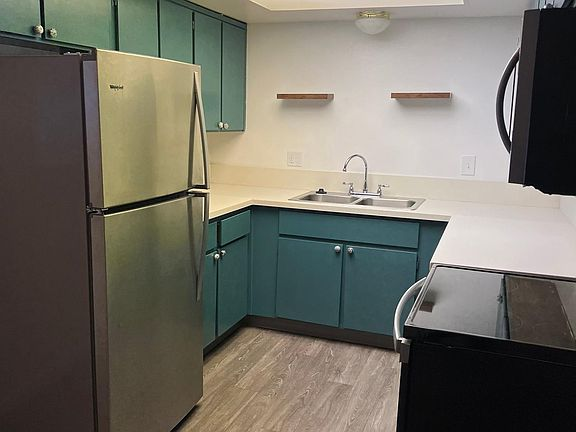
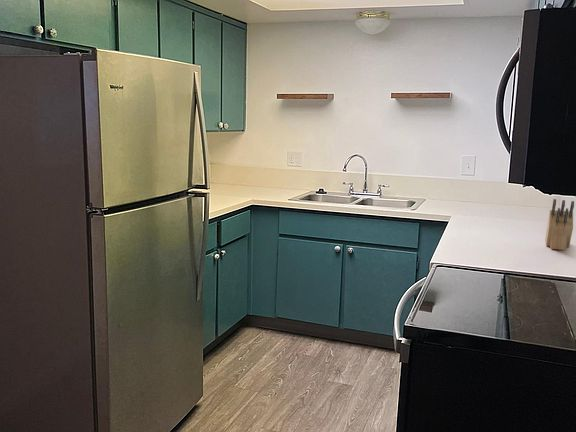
+ knife block (559, 222)
